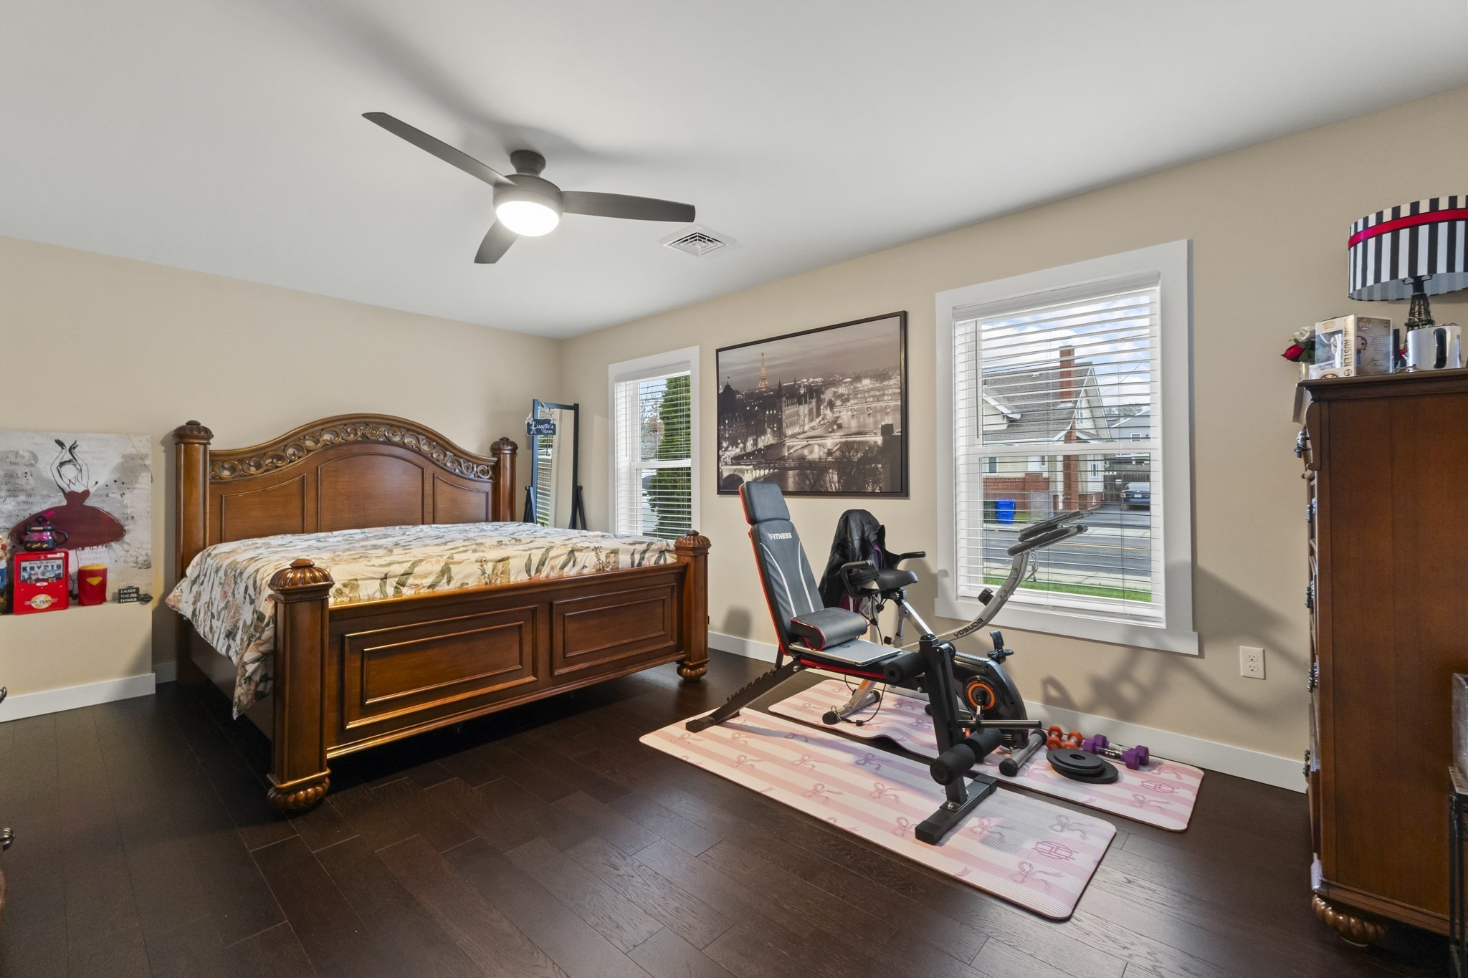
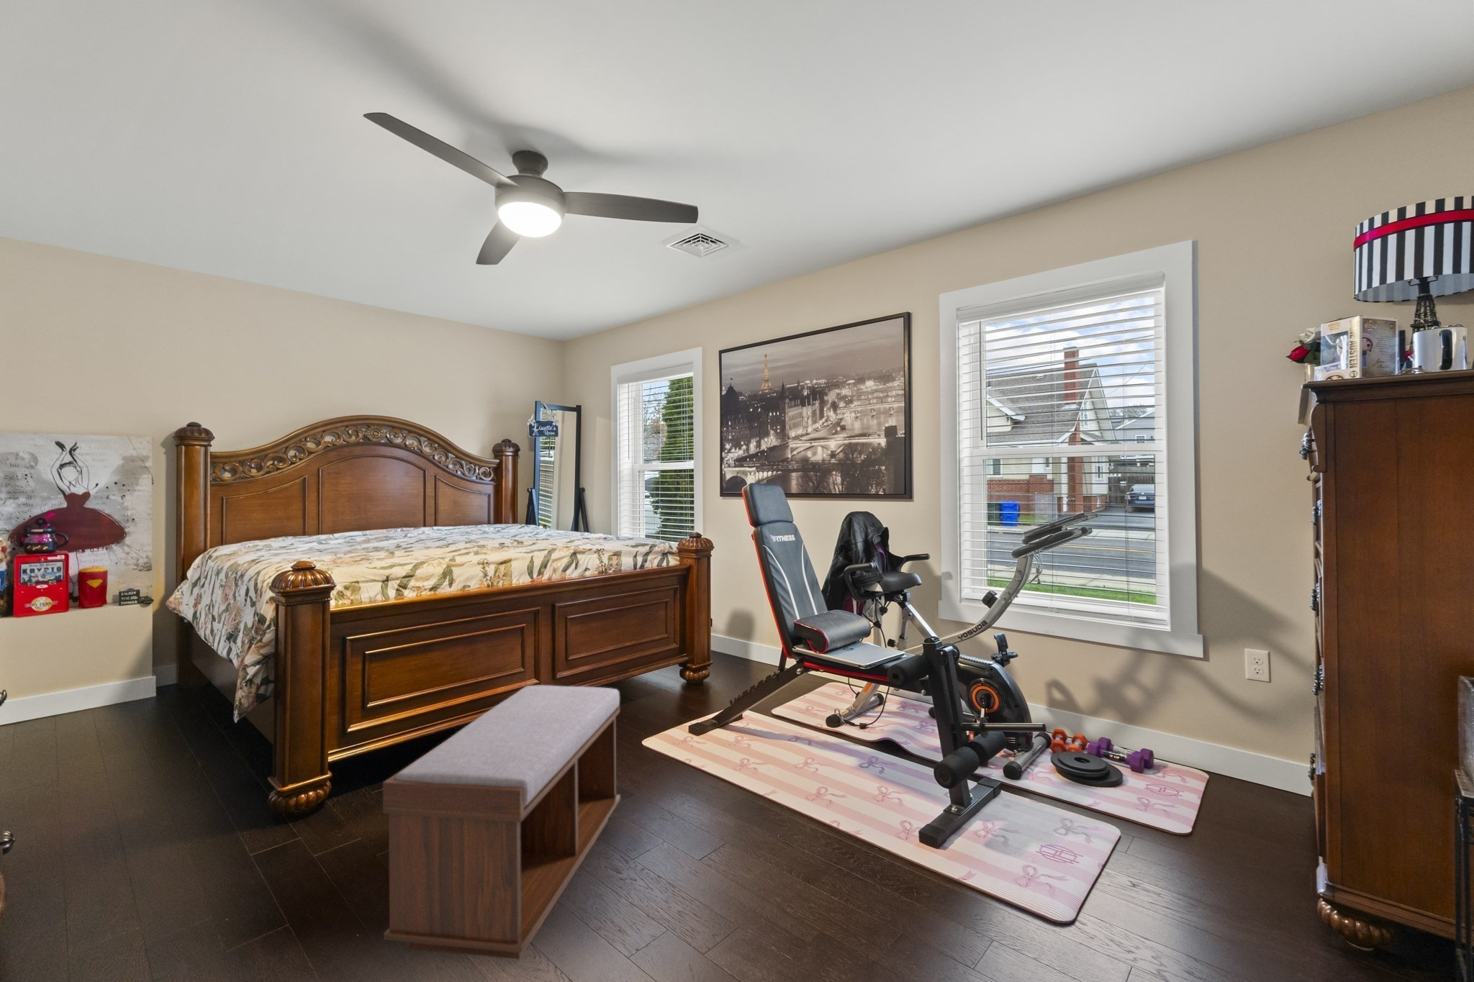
+ bench (525, 797)
